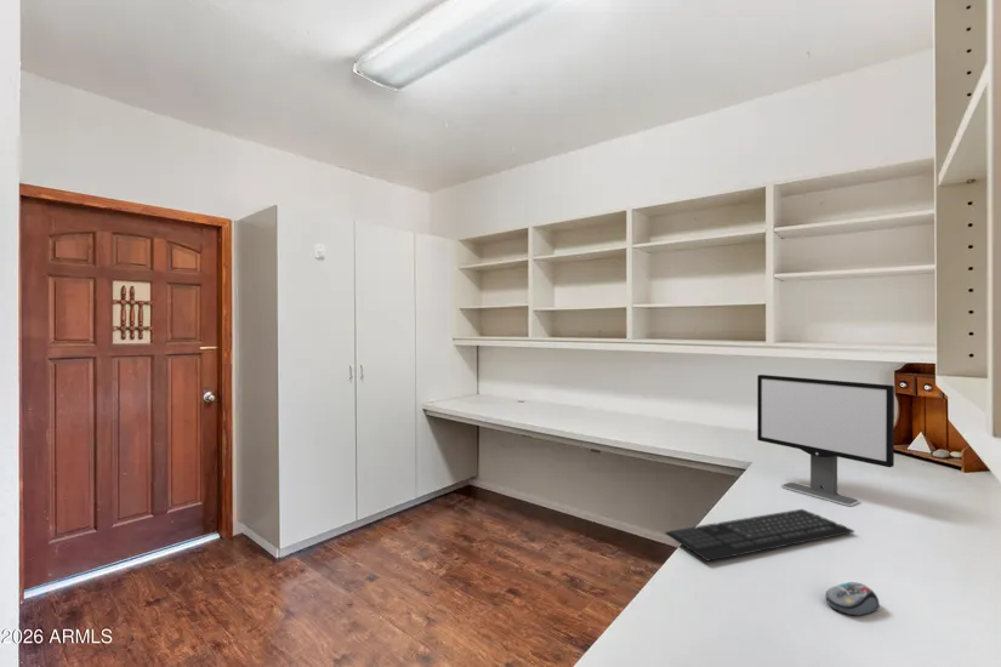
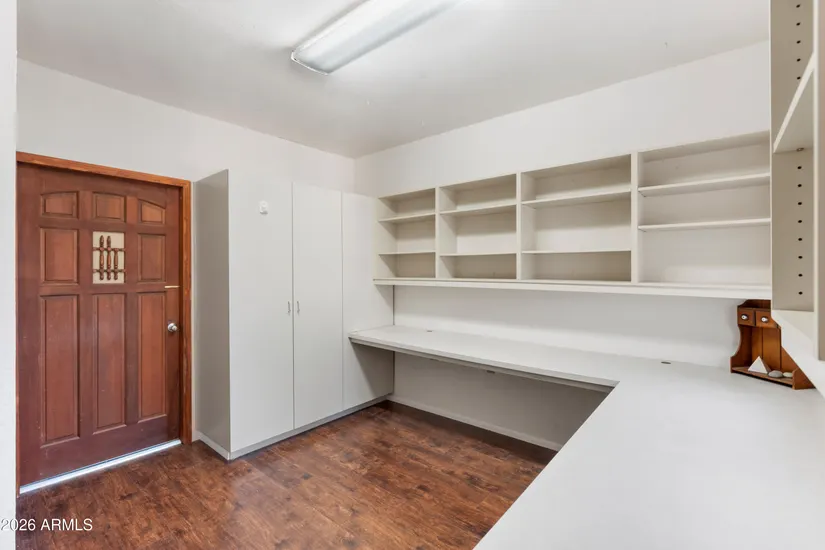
- keyboard (760, 532)
- computer mouse (852, 595)
- computer monitor (819, 437)
